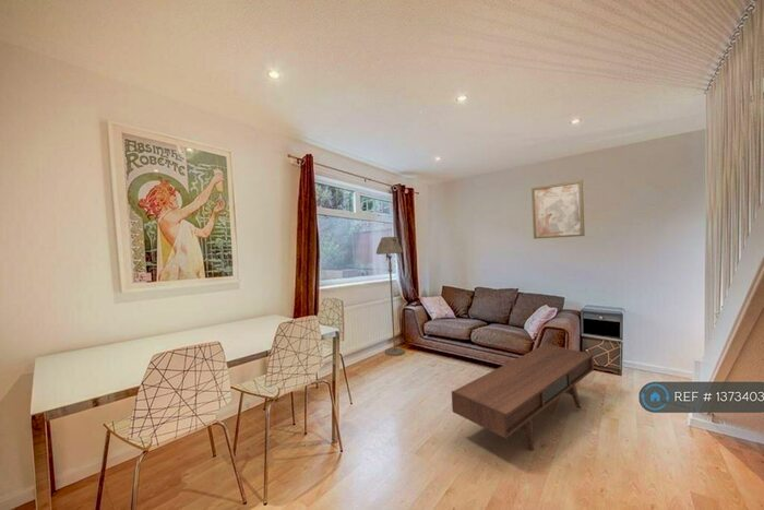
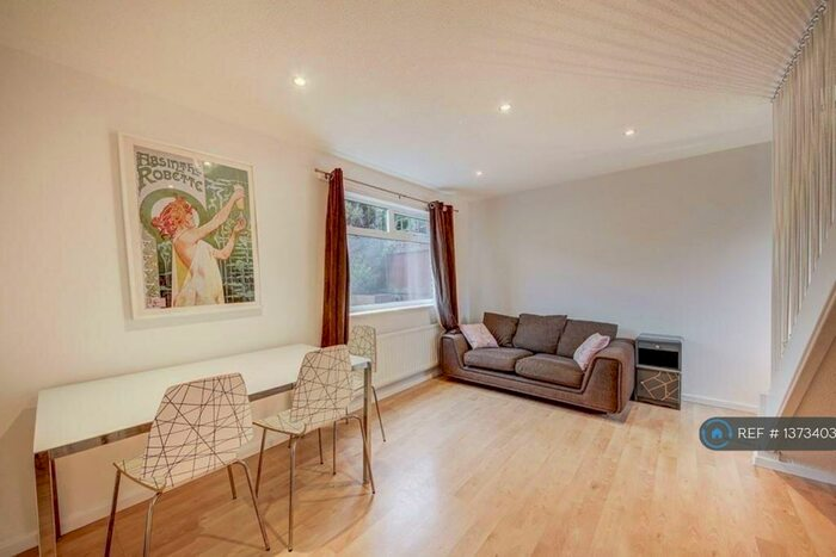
- coffee table (530, 393)
- floor lamp (391, 295)
- wall art (557, 211)
